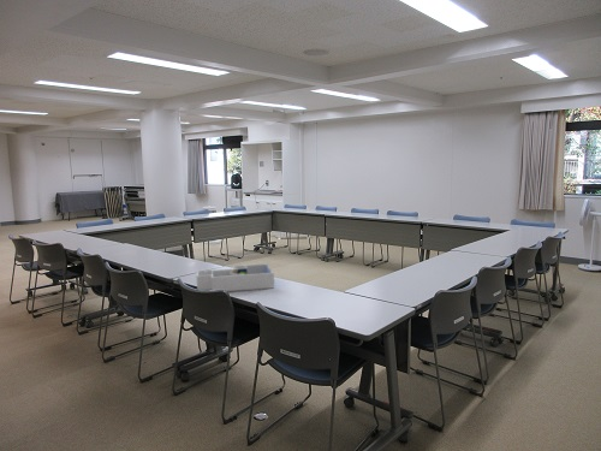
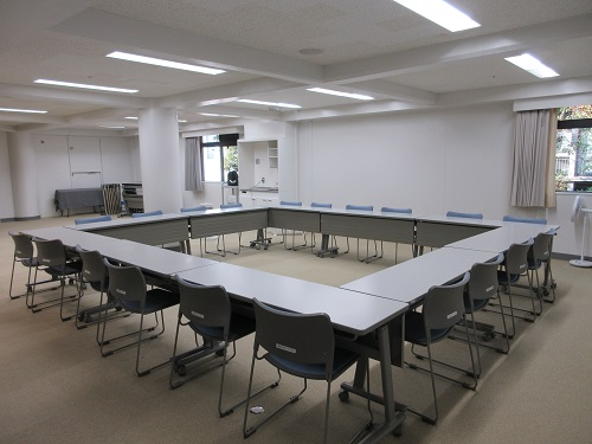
- desk organizer (234, 278)
